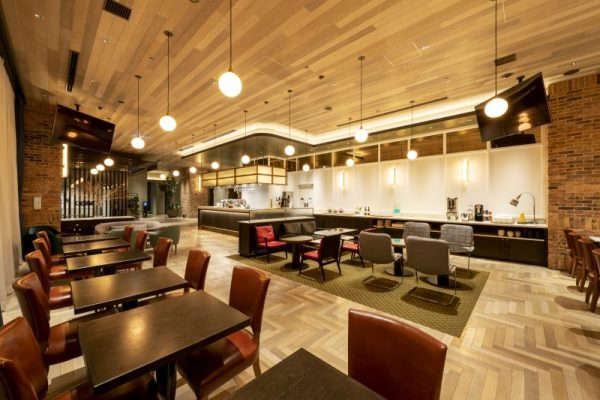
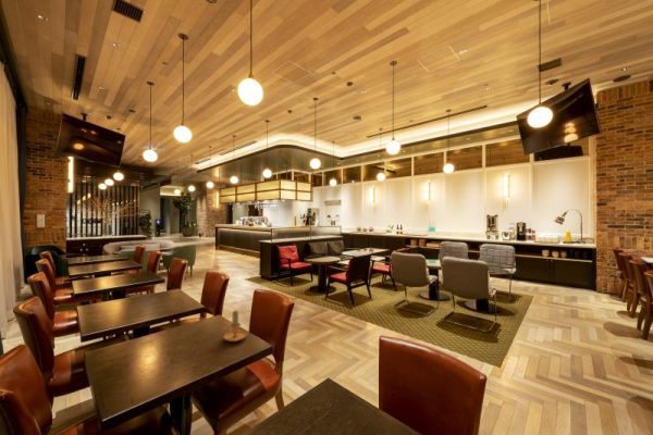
+ candle (233, 323)
